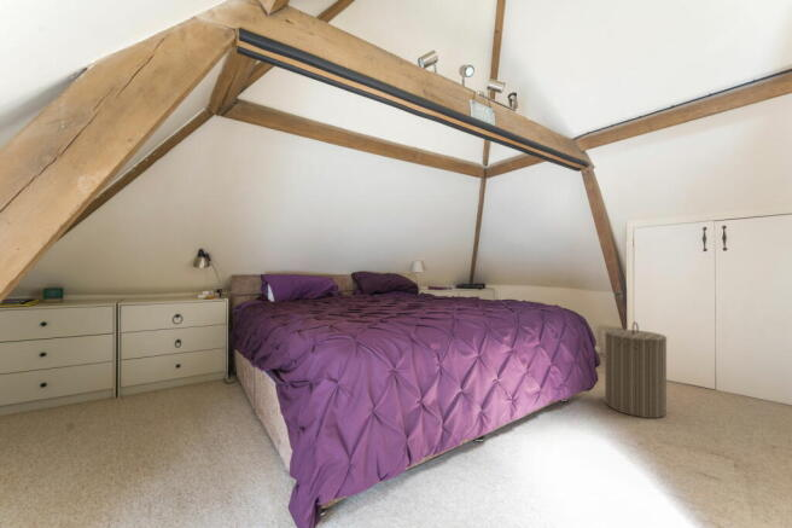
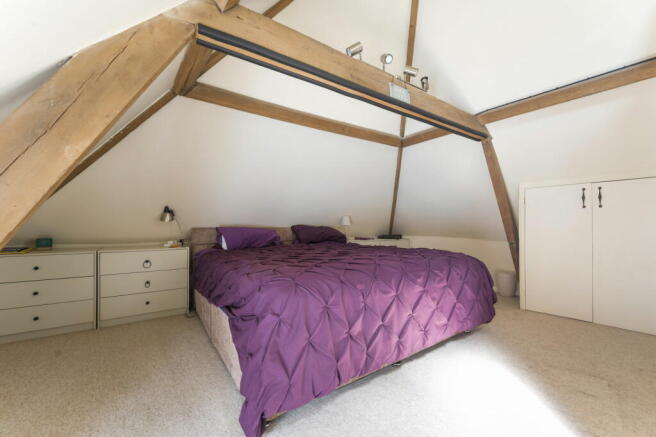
- laundry hamper (634, 364)
